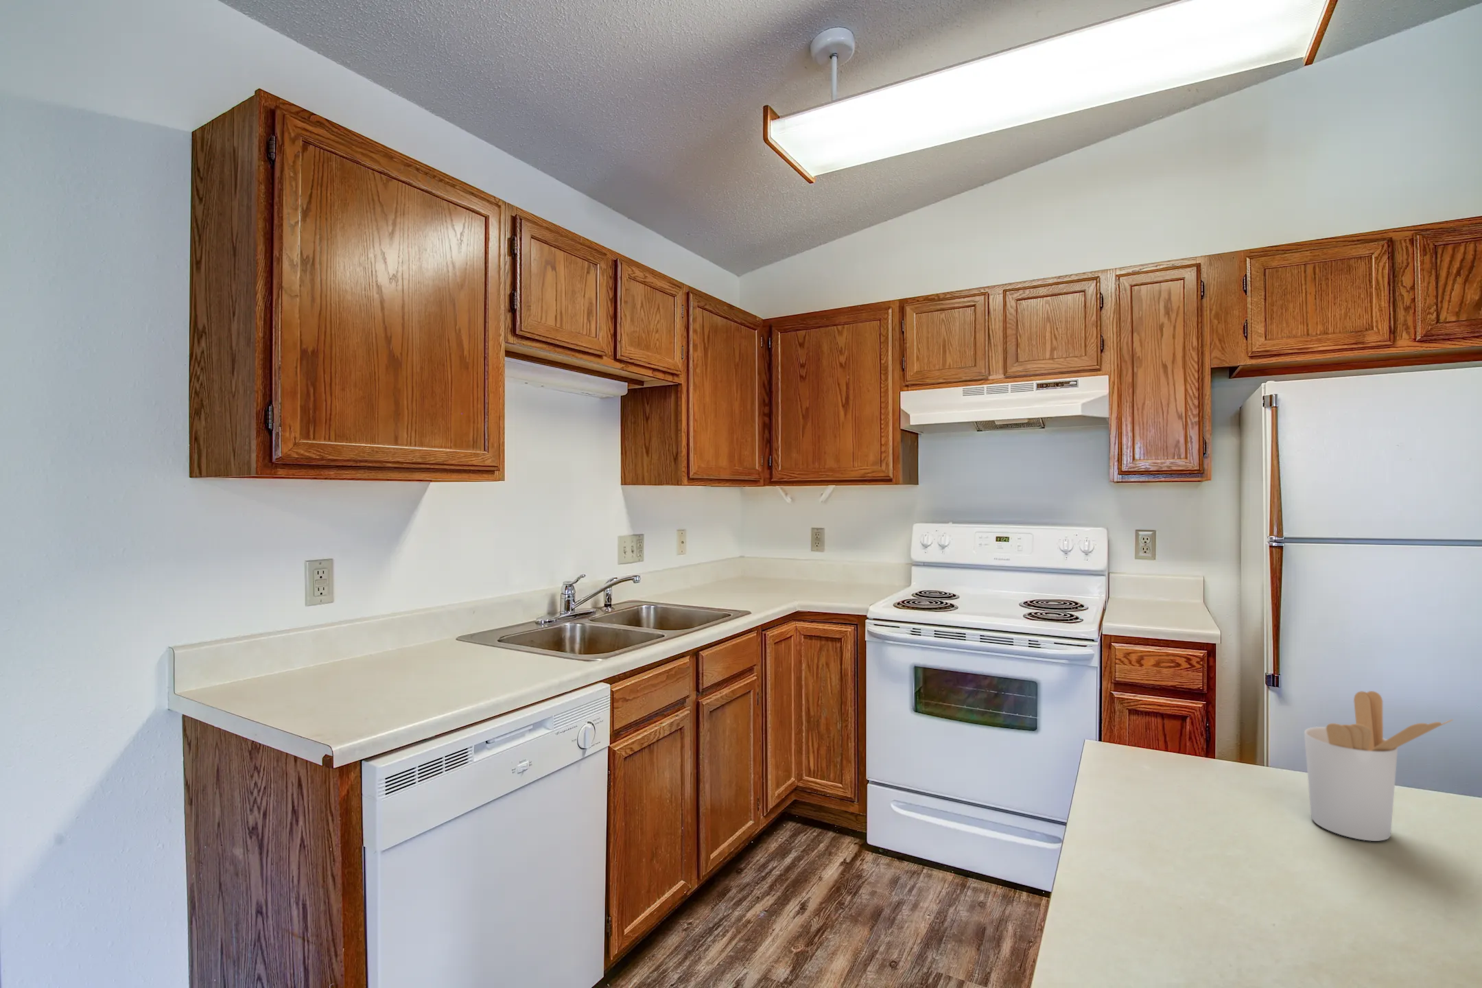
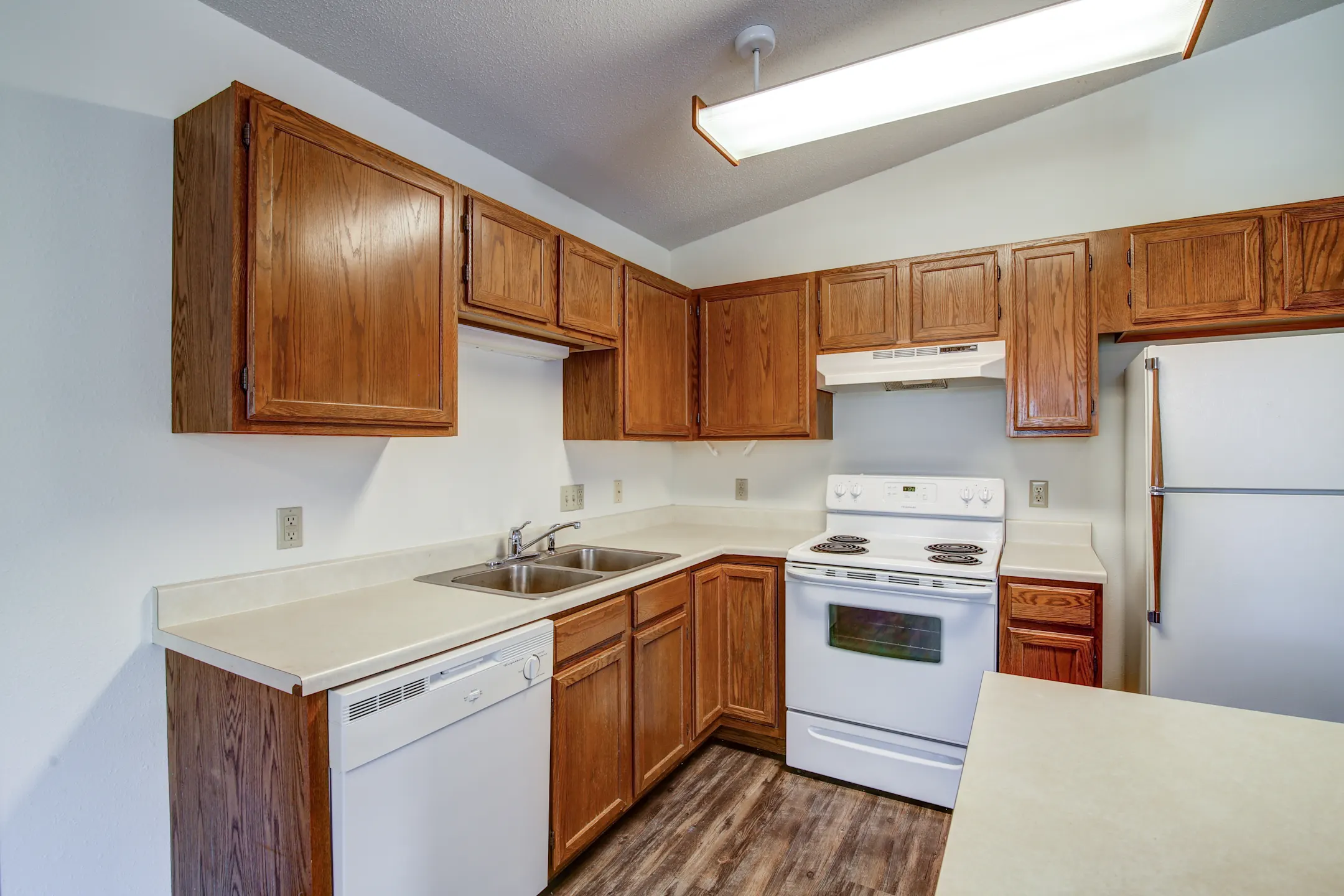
- utensil holder (1374, 767)
